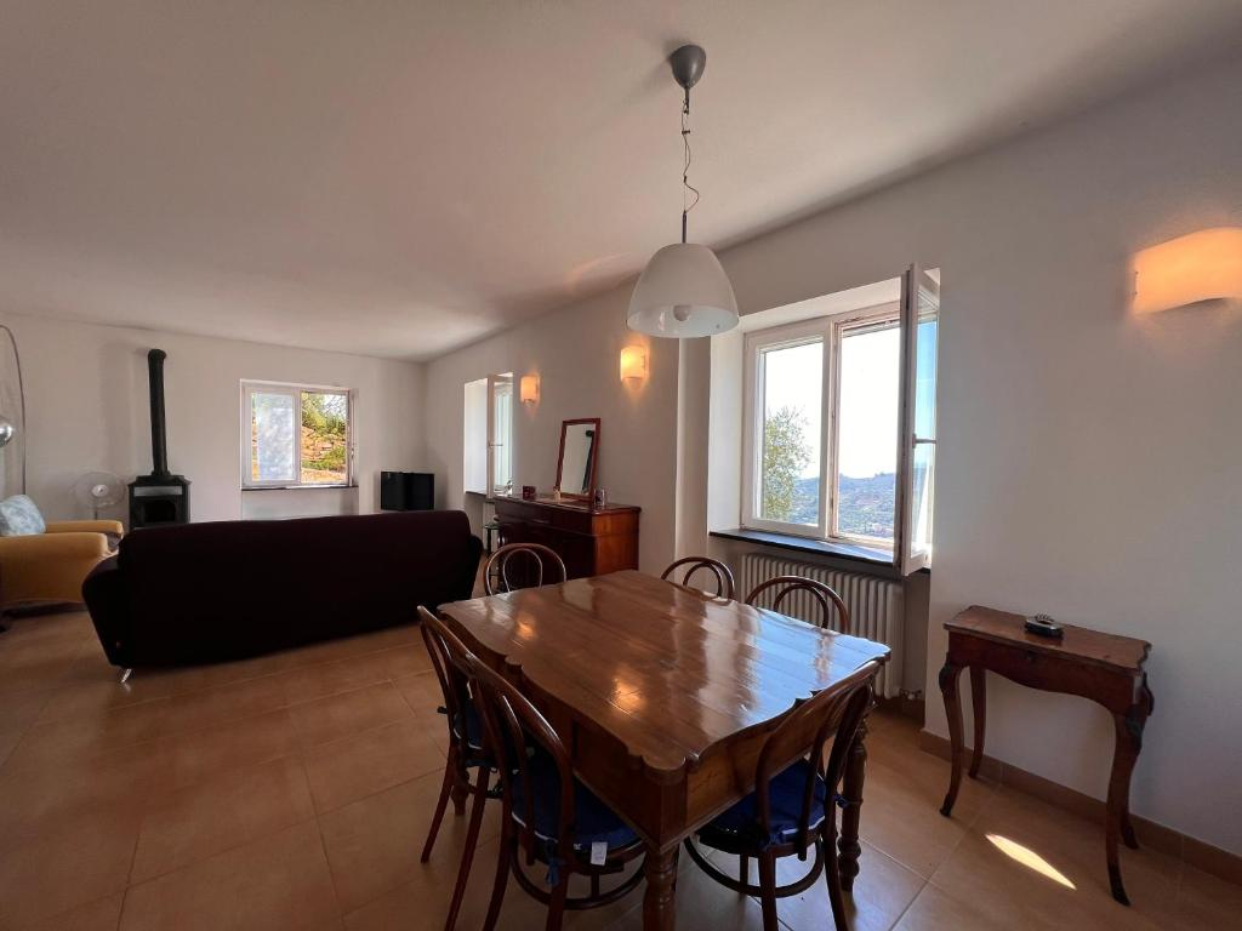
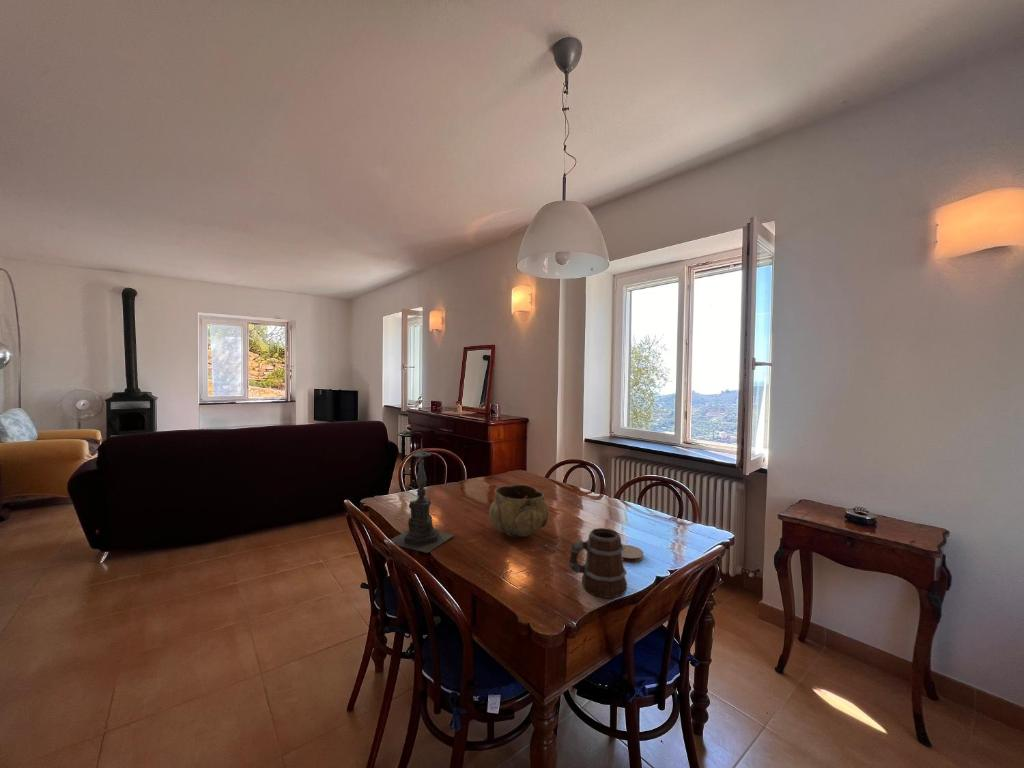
+ decorative bowl (518, 511)
+ coaster (627, 553)
+ candle holder (420, 489)
+ mug (596, 560)
